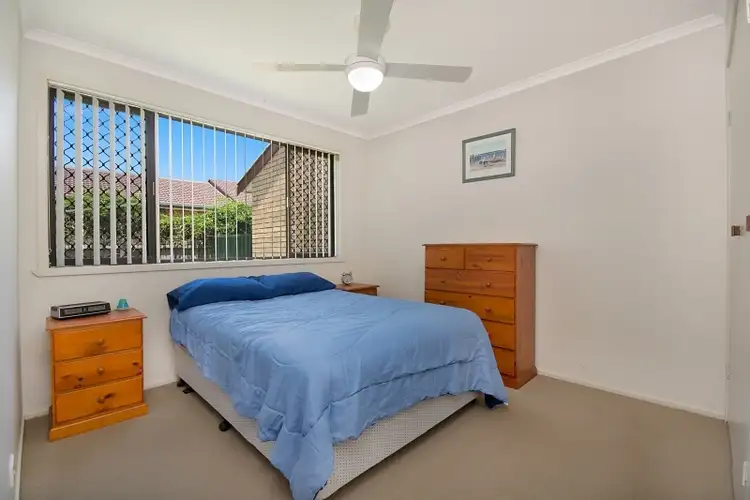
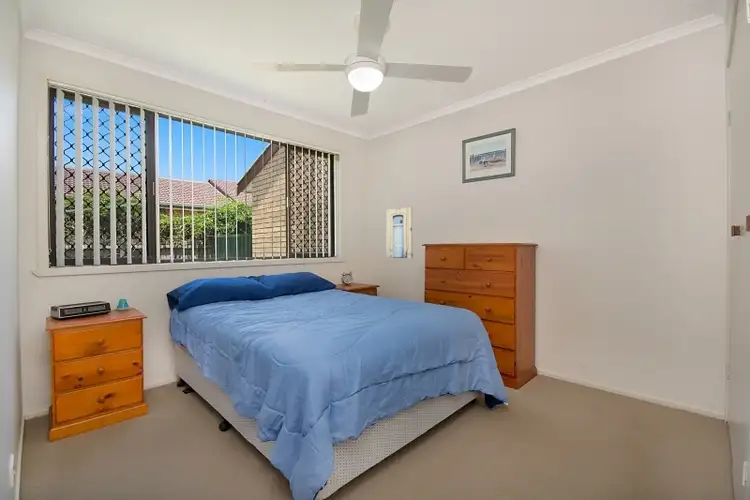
+ wall art (399, 233)
